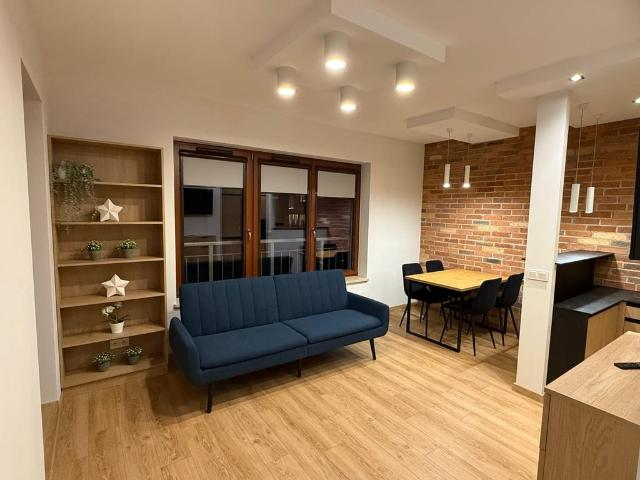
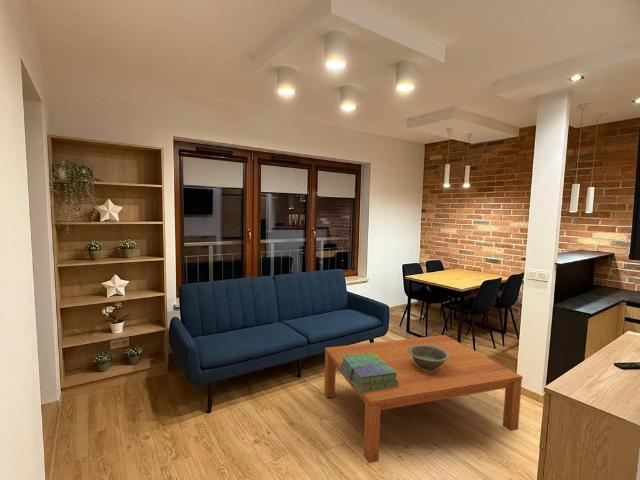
+ decorative bowl (428, 359)
+ coffee table (414, 385)
+ stack of books (367, 369)
